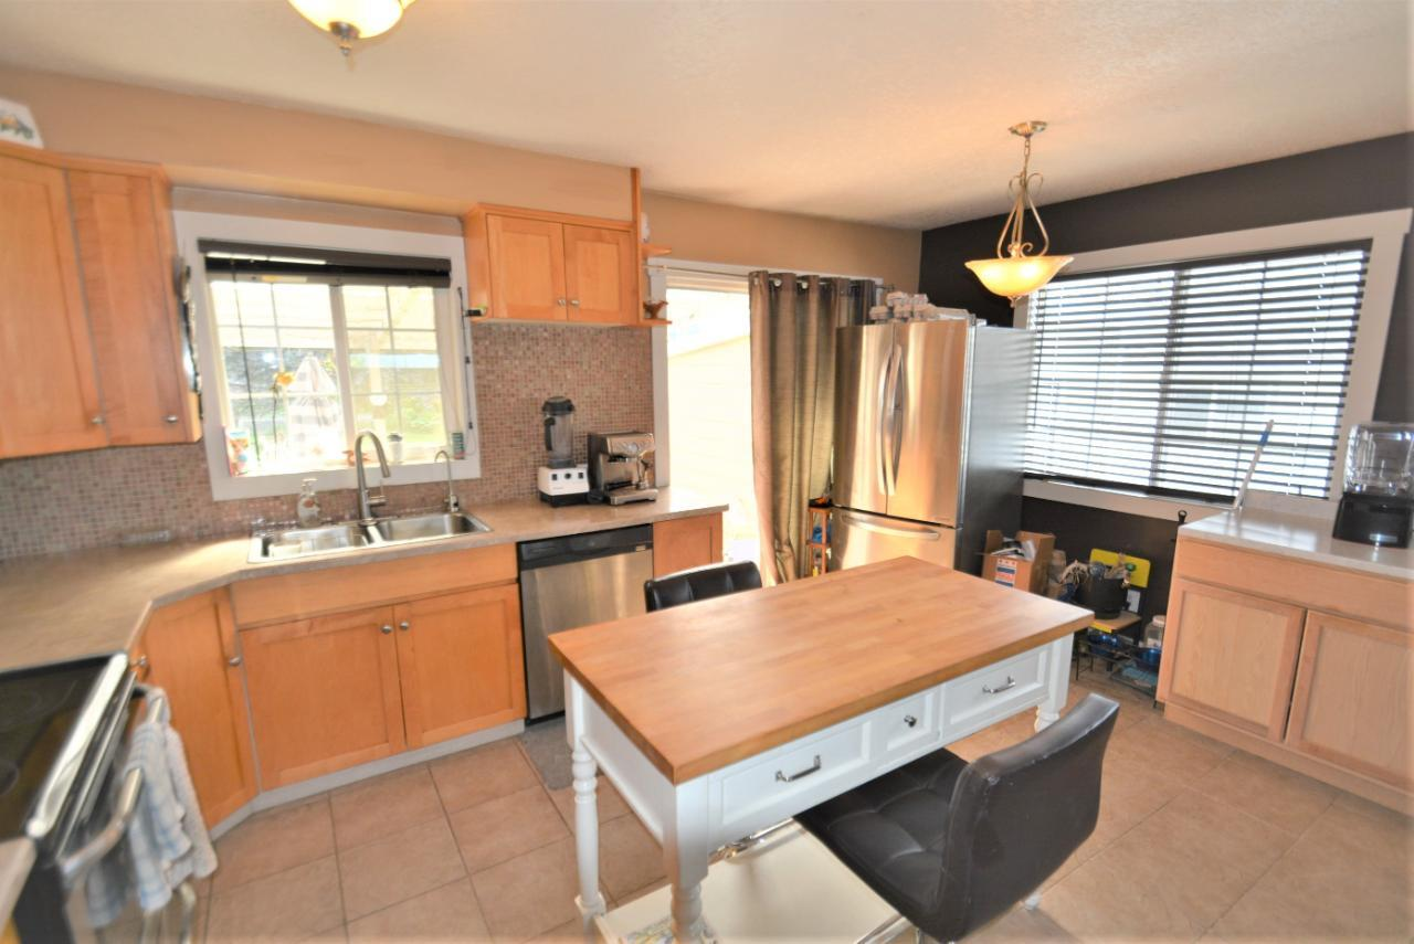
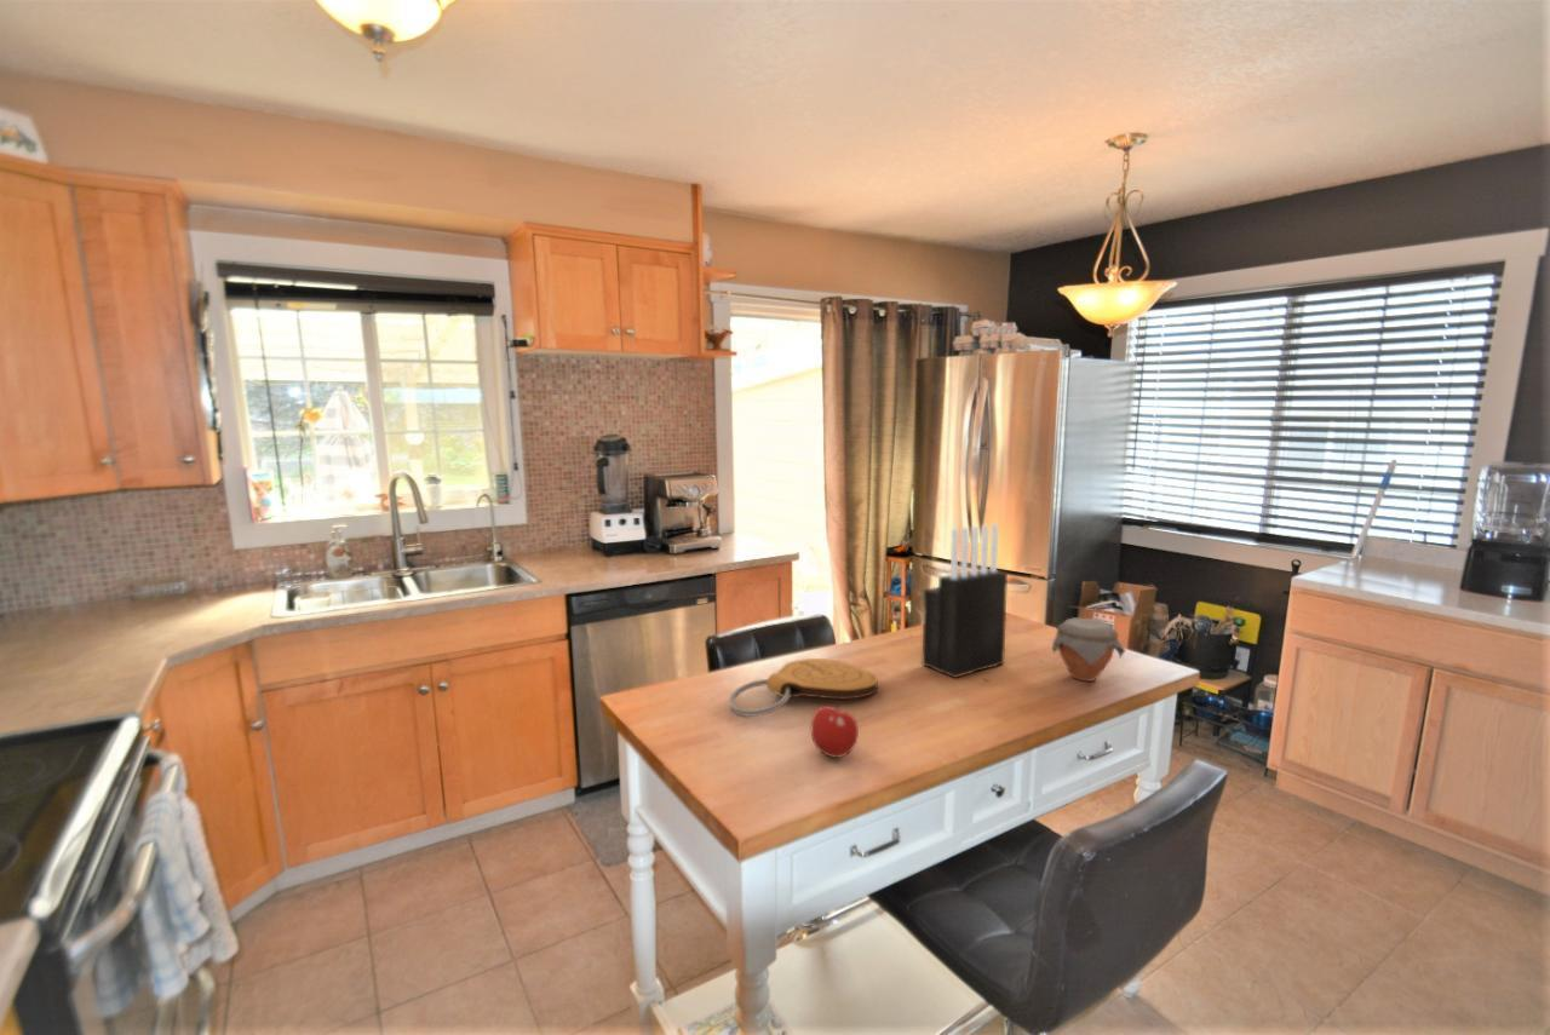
+ key chain (800, 683)
+ fruit (833, 728)
+ knife block (961, 594)
+ jar (1084, 649)
